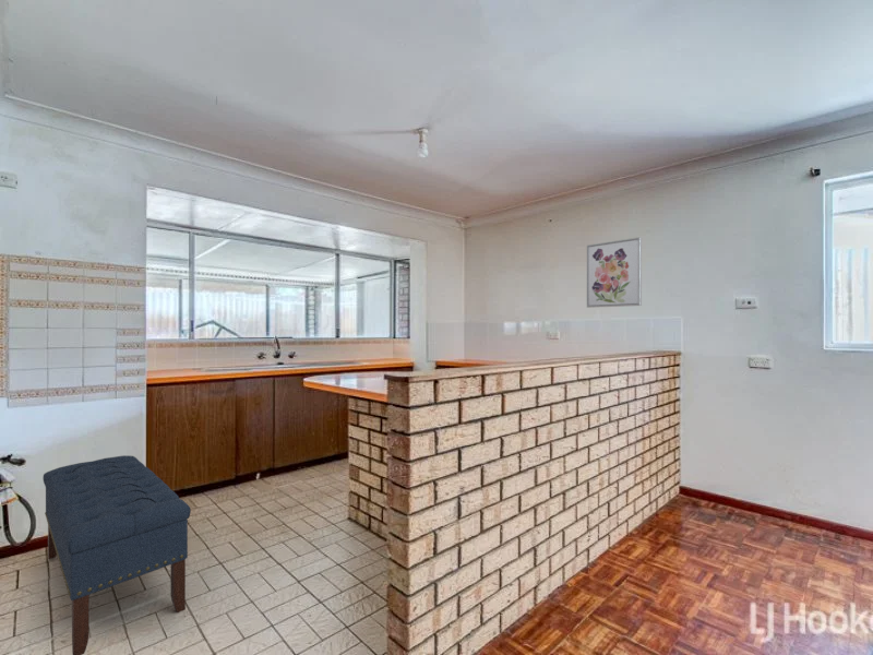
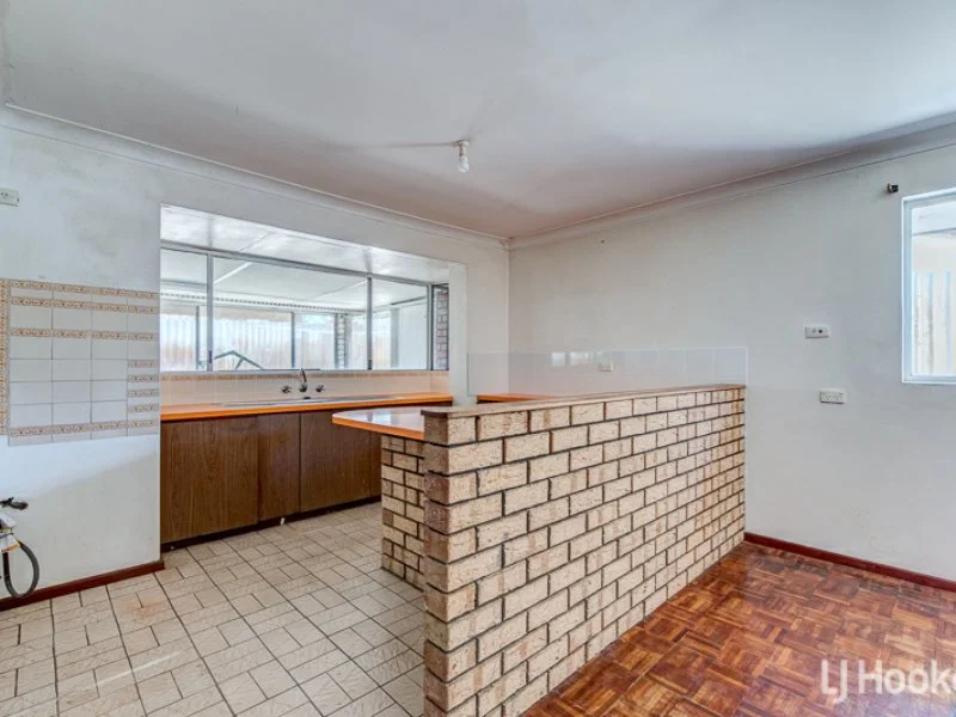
- bench (109, 531)
- wall art (612, 274)
